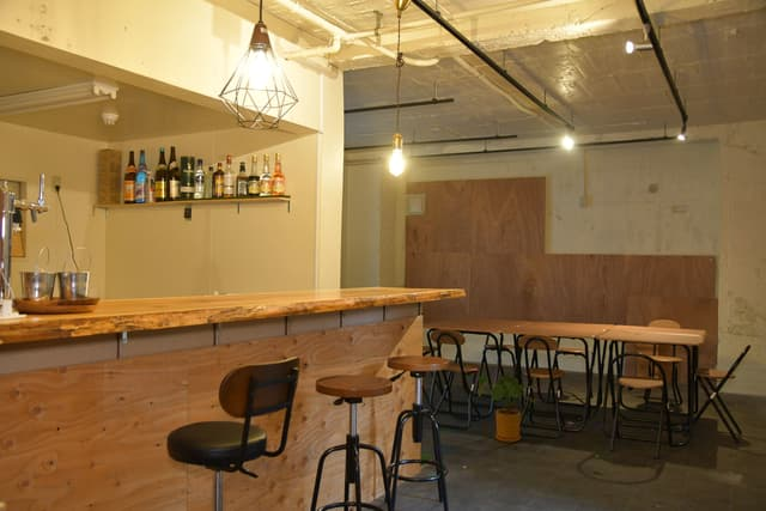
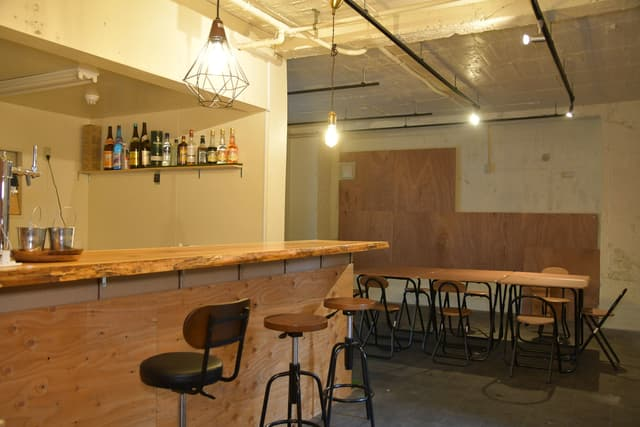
- house plant (510, 406)
